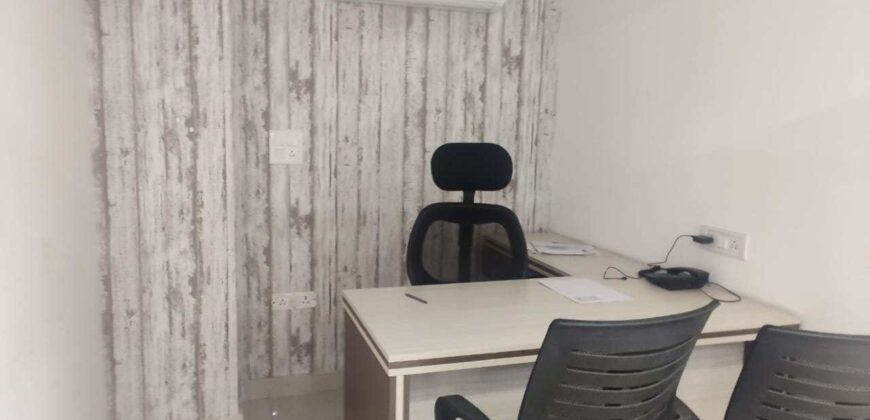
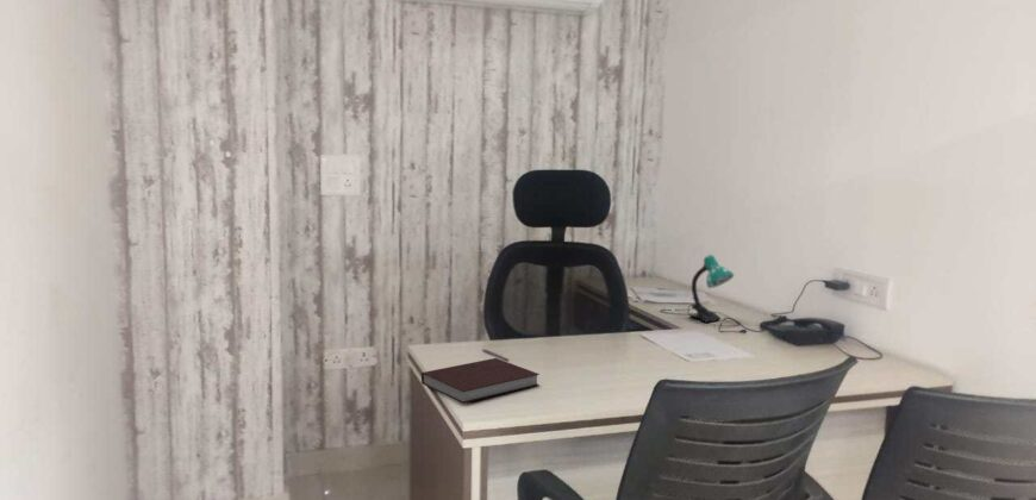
+ desk lamp (706, 283)
+ notebook (480, 379)
